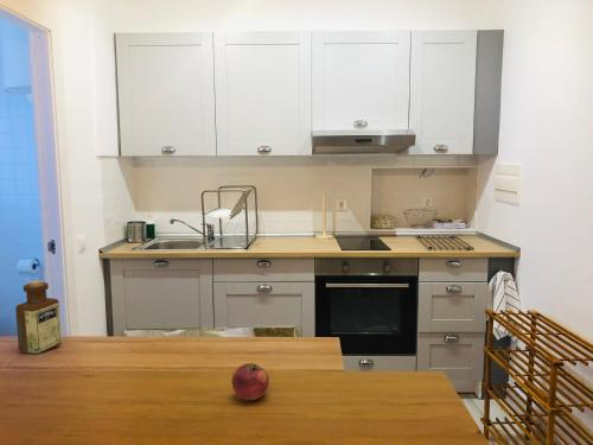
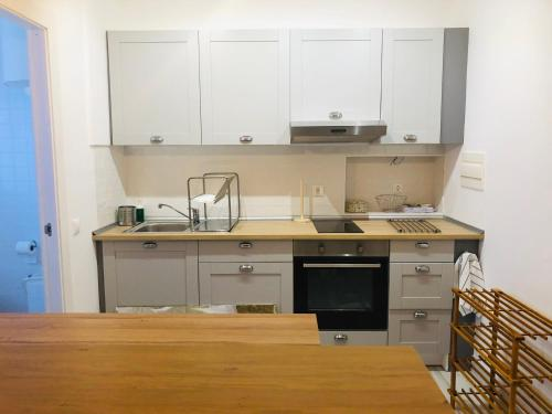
- fruit (250, 380)
- bottle (38, 316)
